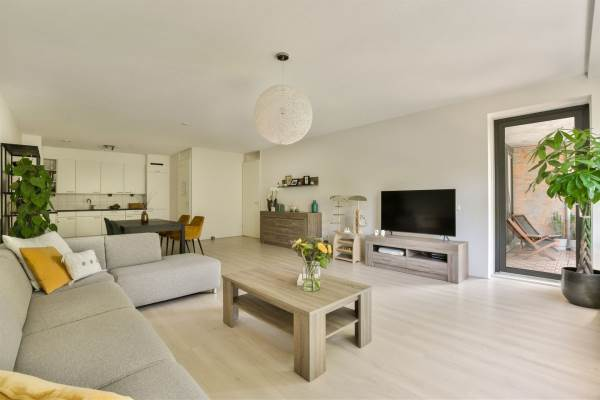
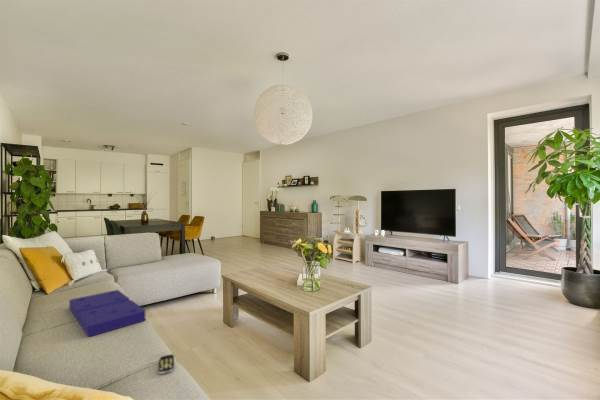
+ cushion (105, 309)
+ remote control (166, 363)
